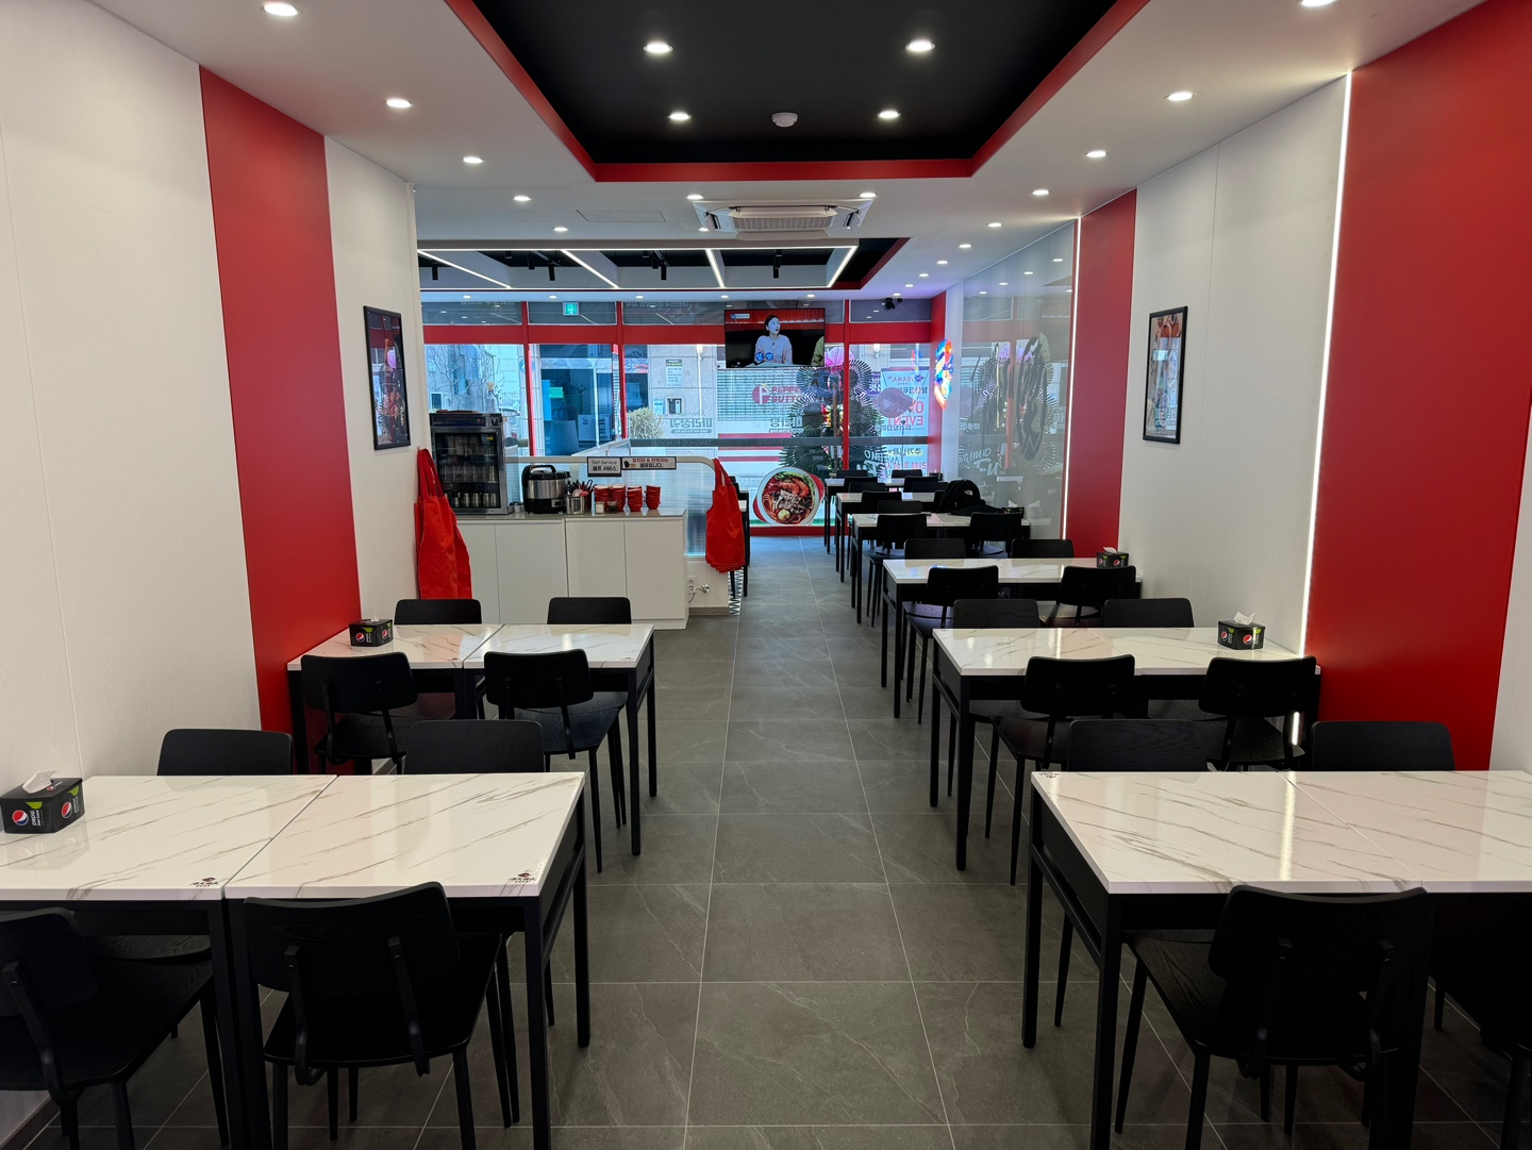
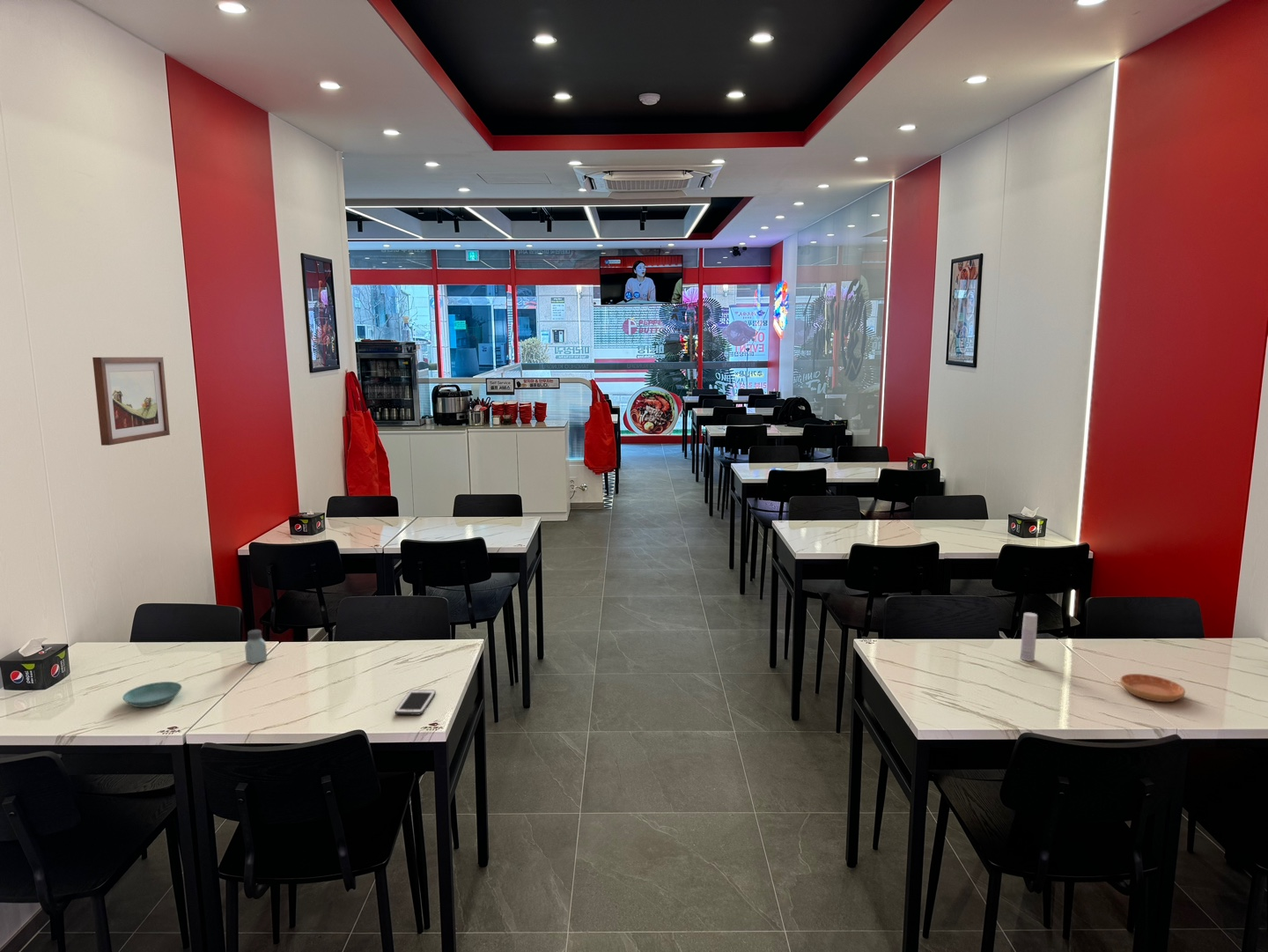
+ saucer (1152, 689)
+ cell phone (416, 702)
+ bottle (1028, 637)
+ saucer (152, 696)
+ saltshaker (255, 646)
+ wall art (134, 398)
